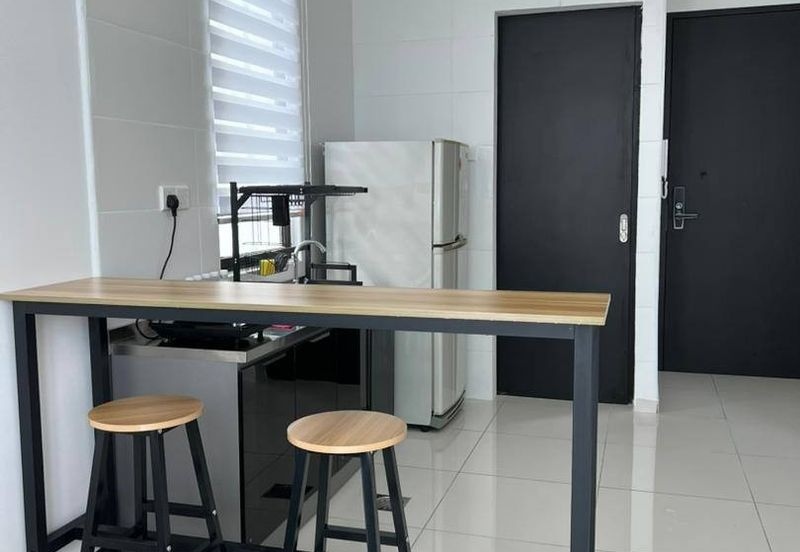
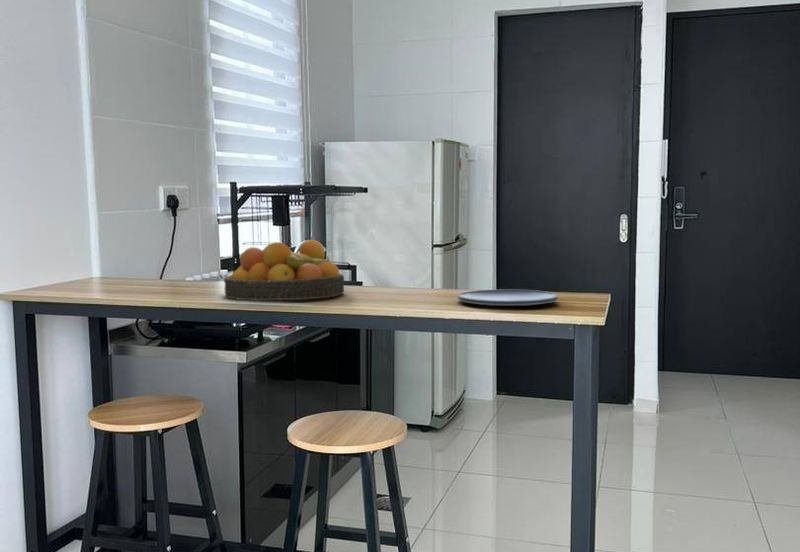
+ plate (507, 298)
+ fruit bowl (284, 267)
